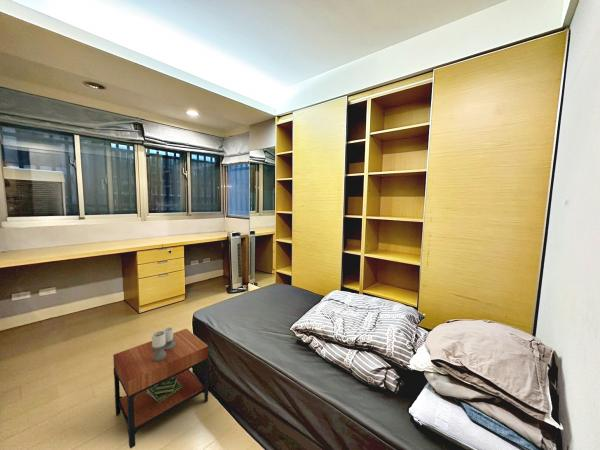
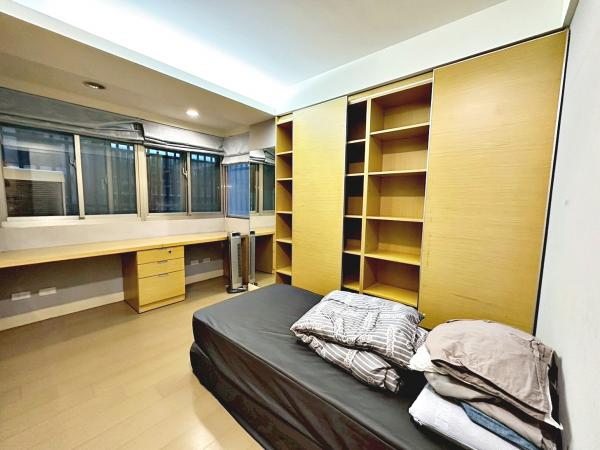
- side table (162, 367)
